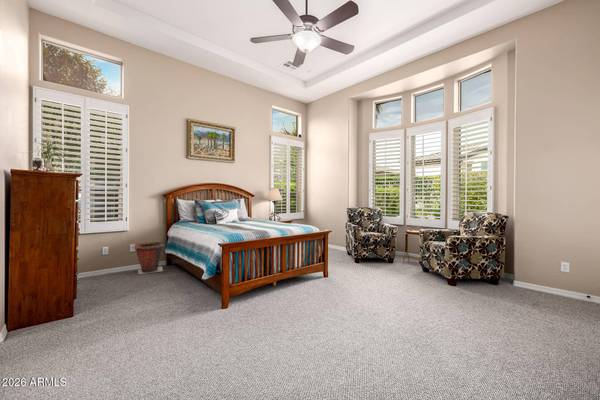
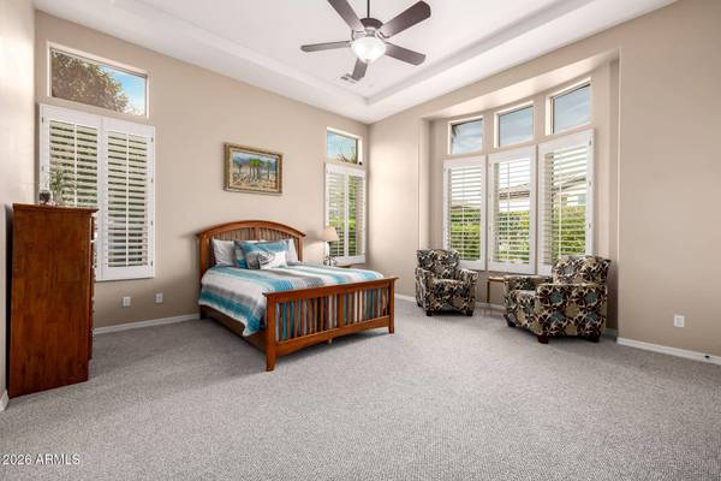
- waste bin (150, 256)
